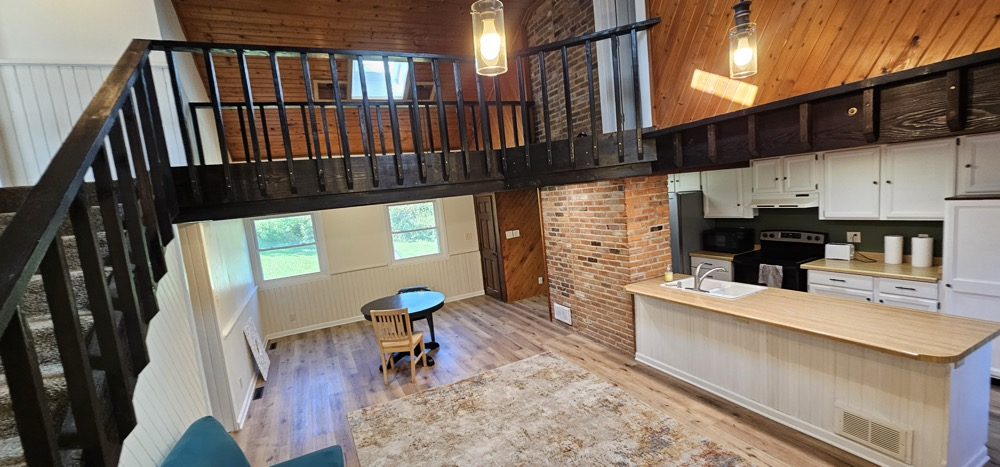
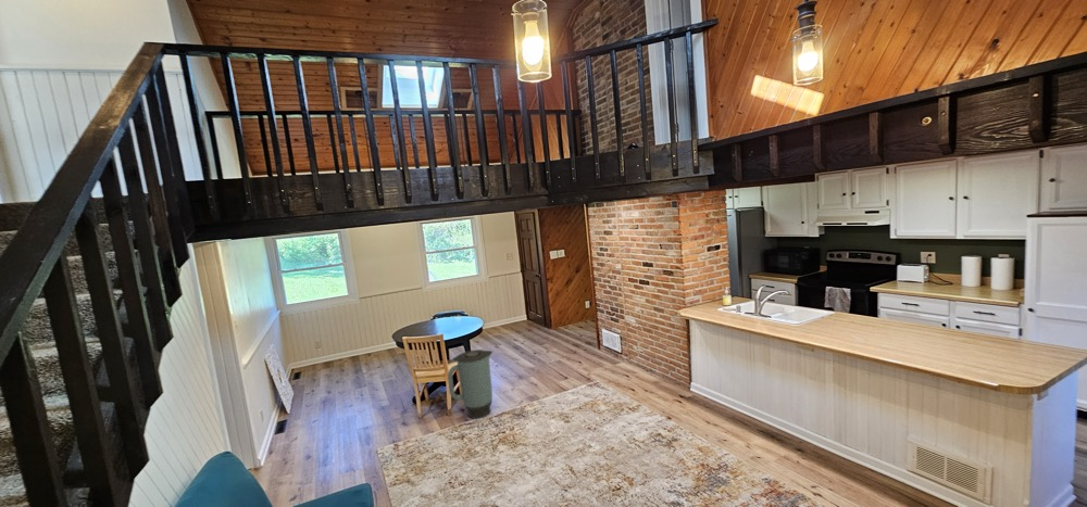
+ trash can (473, 384)
